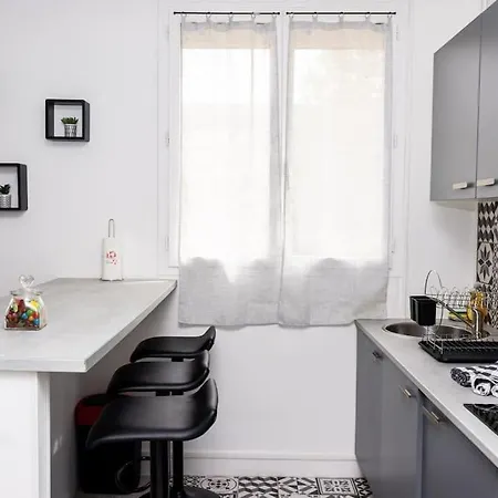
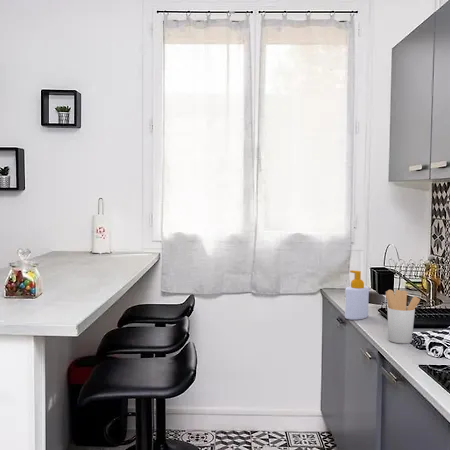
+ utensil holder (399, 314)
+ soap bottle (357, 294)
